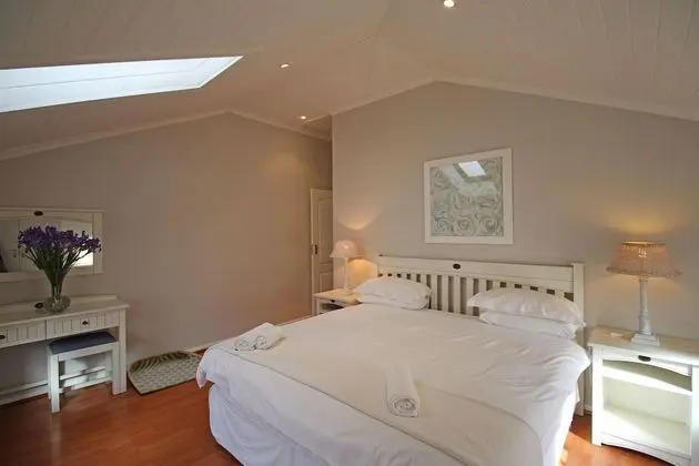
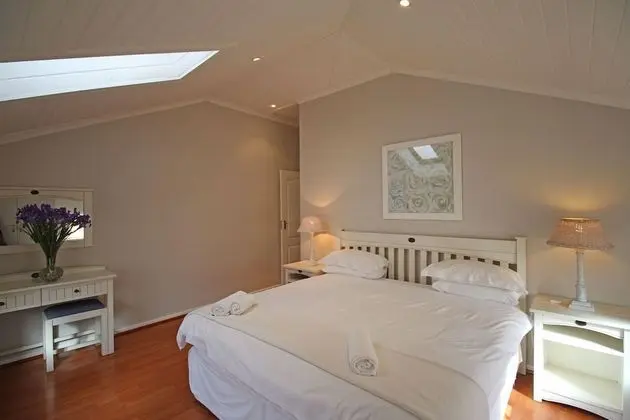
- woven basket (169, 367)
